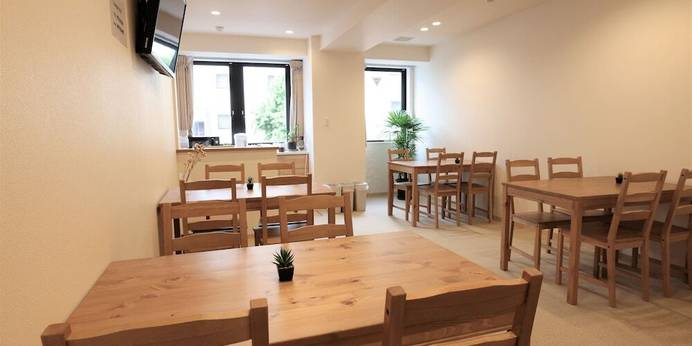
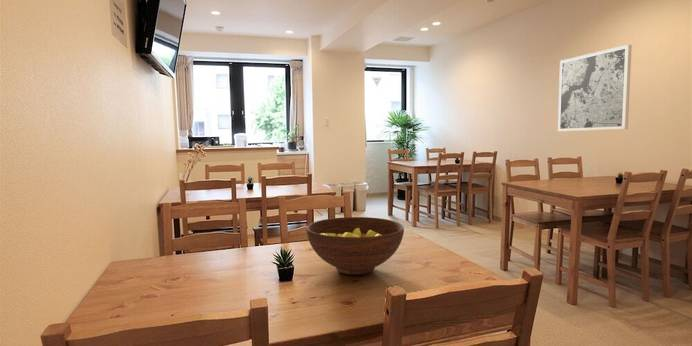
+ wall art (591, 92)
+ fruit bowl (355, 248)
